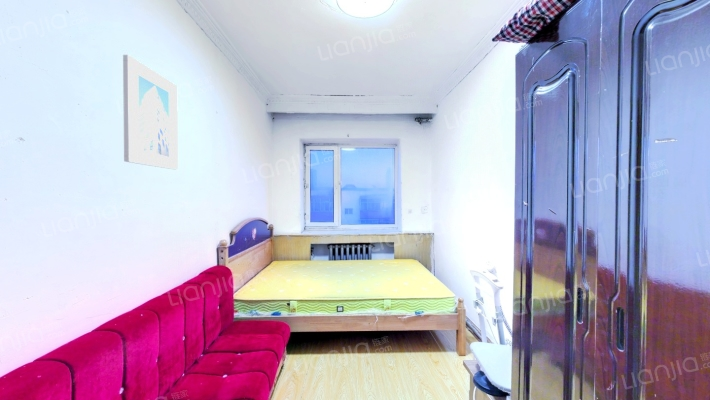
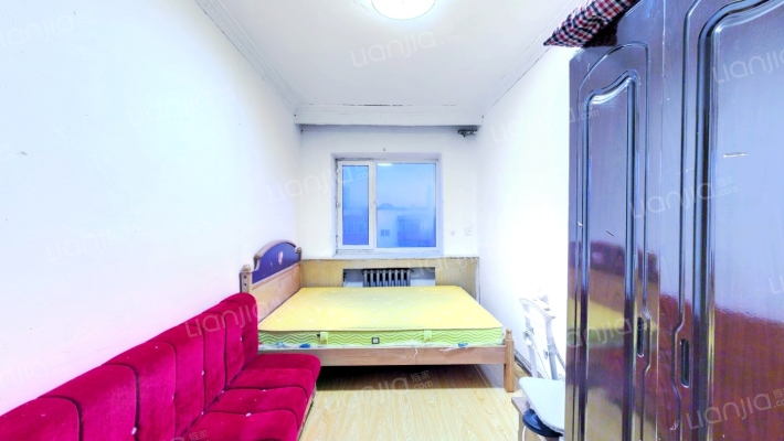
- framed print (153, 119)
